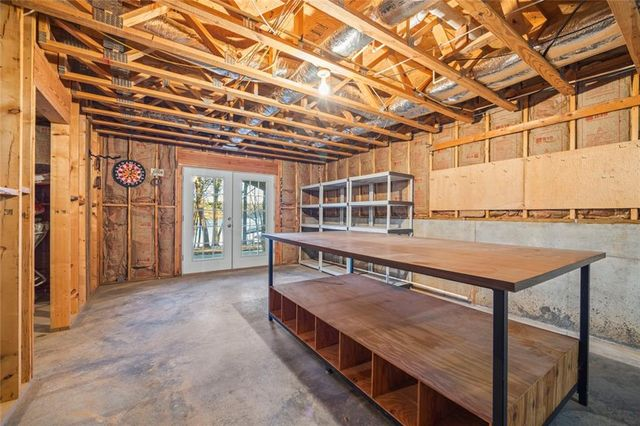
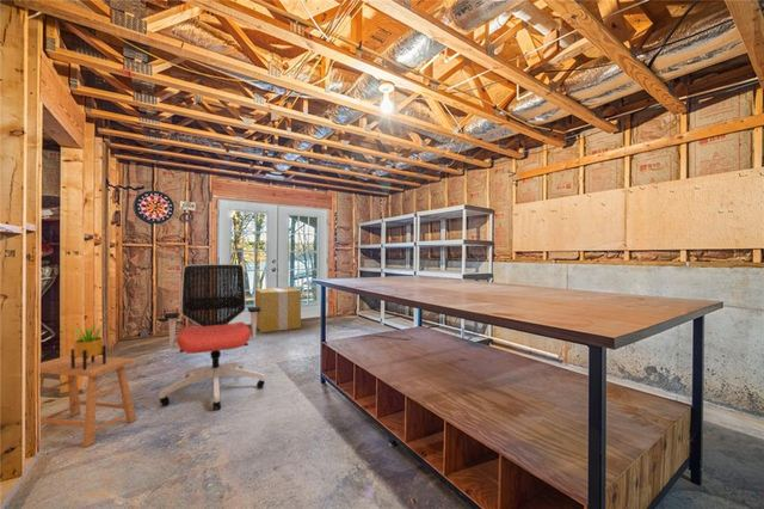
+ office chair (215, 329)
+ cardboard box (277, 307)
+ stool (78, 395)
+ potted plant (88, 343)
